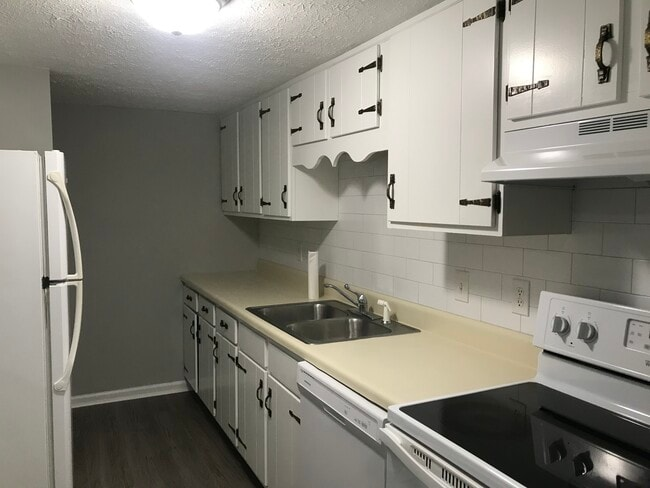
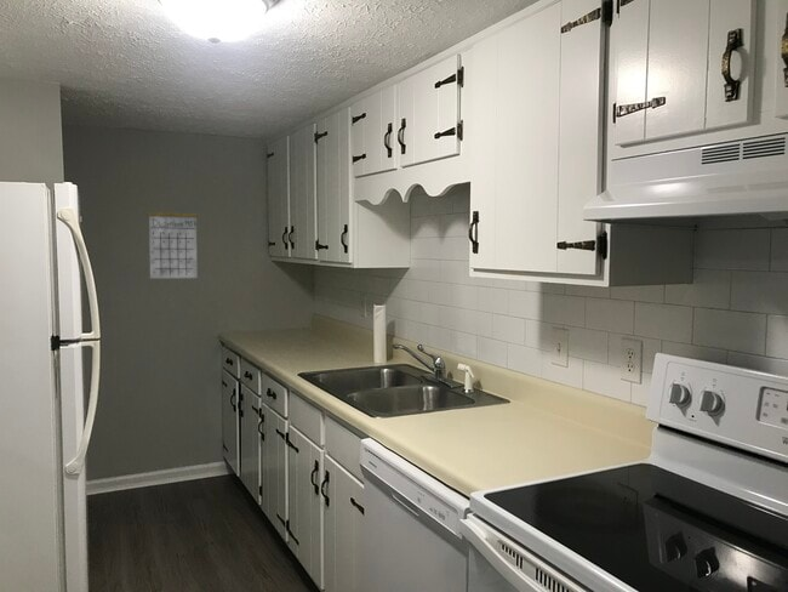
+ calendar (173, 238)
